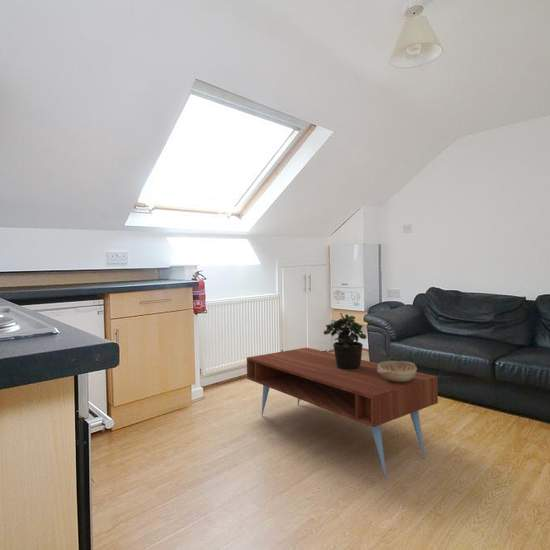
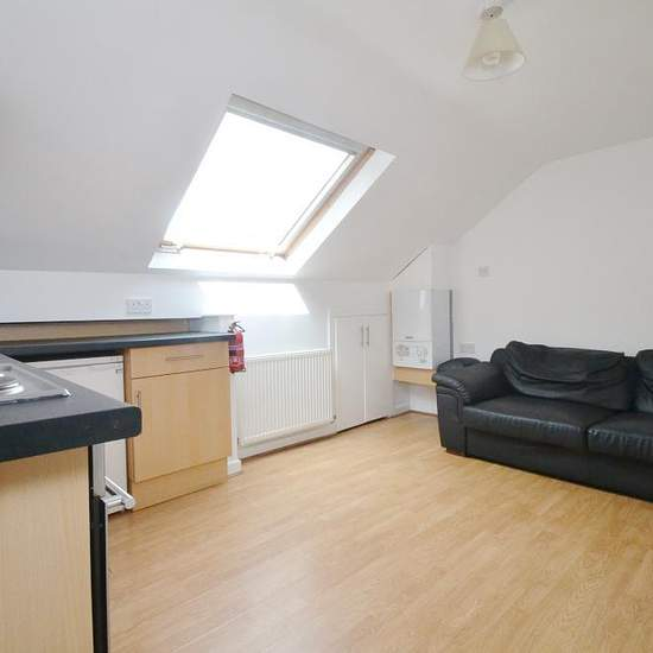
- potted plant (345, 339)
- decorative bowl (397, 372)
- coffee table (332, 400)
